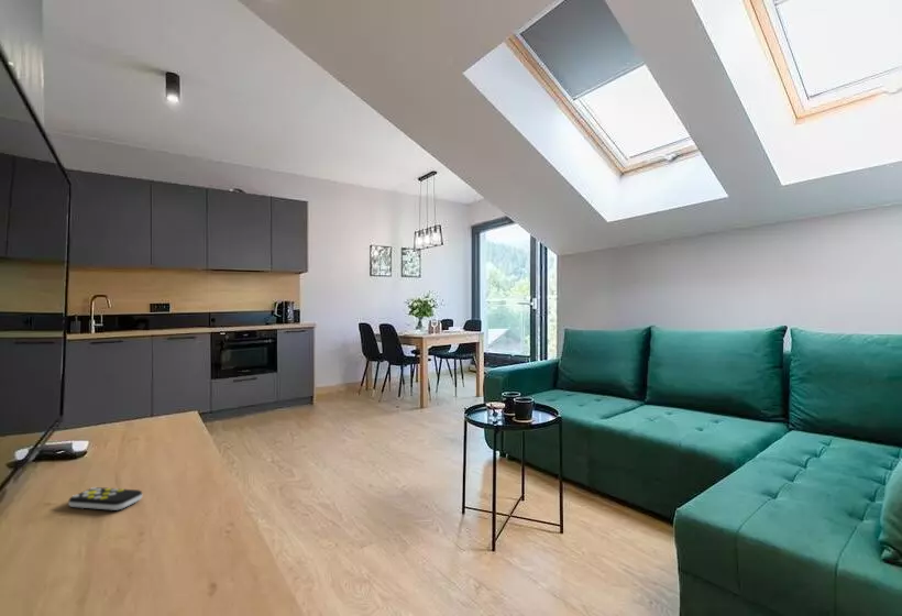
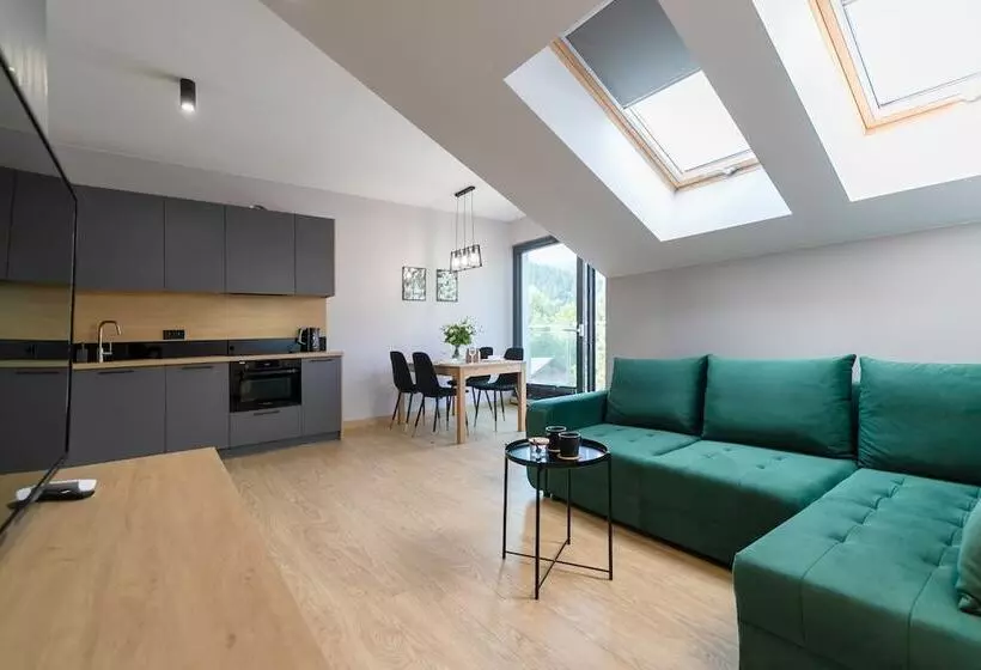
- remote control (106, 497)
